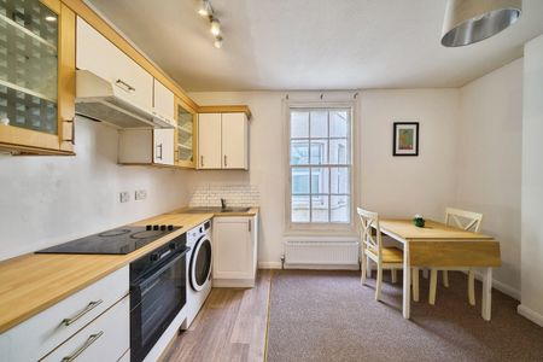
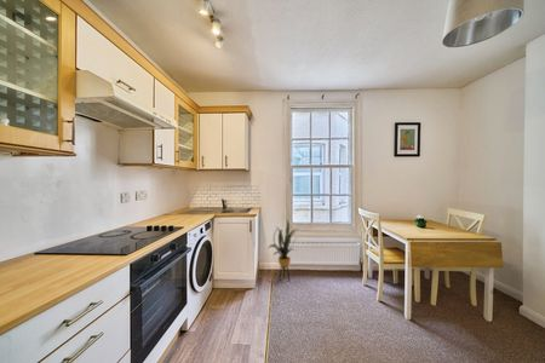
+ house plant (287, 250)
